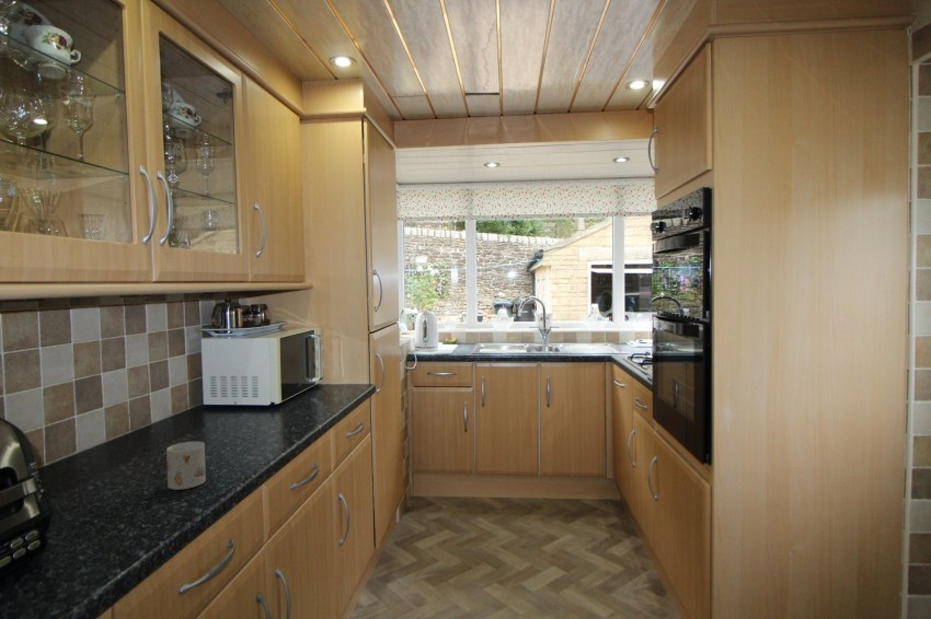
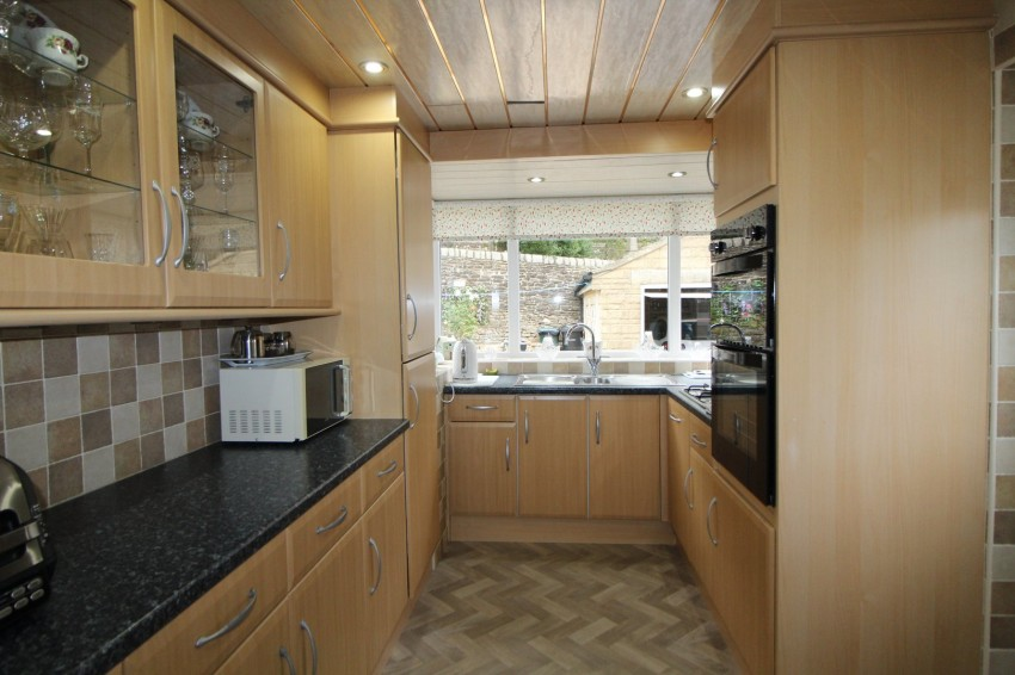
- mug (189, 462)
